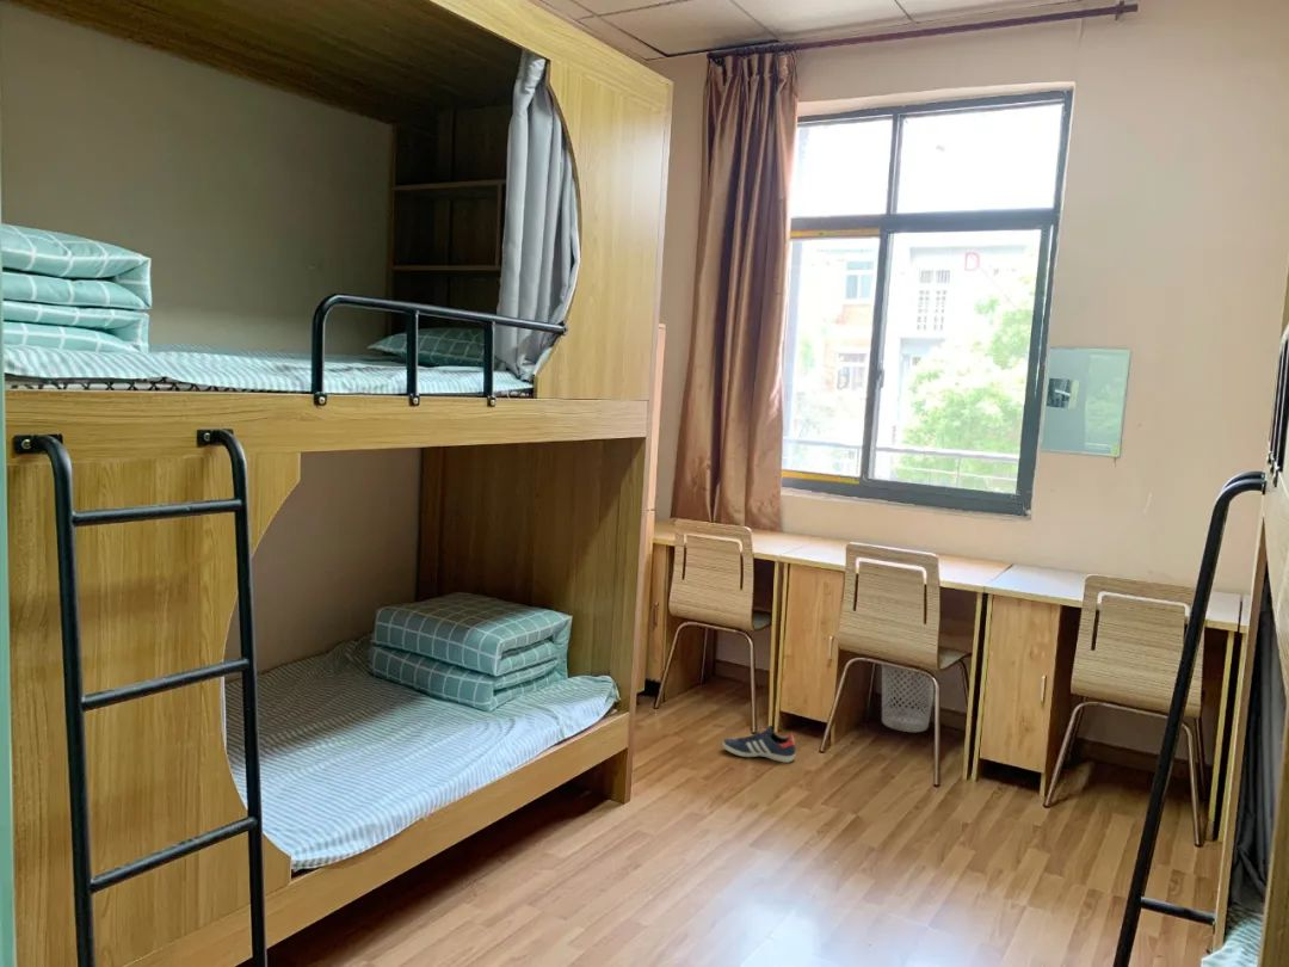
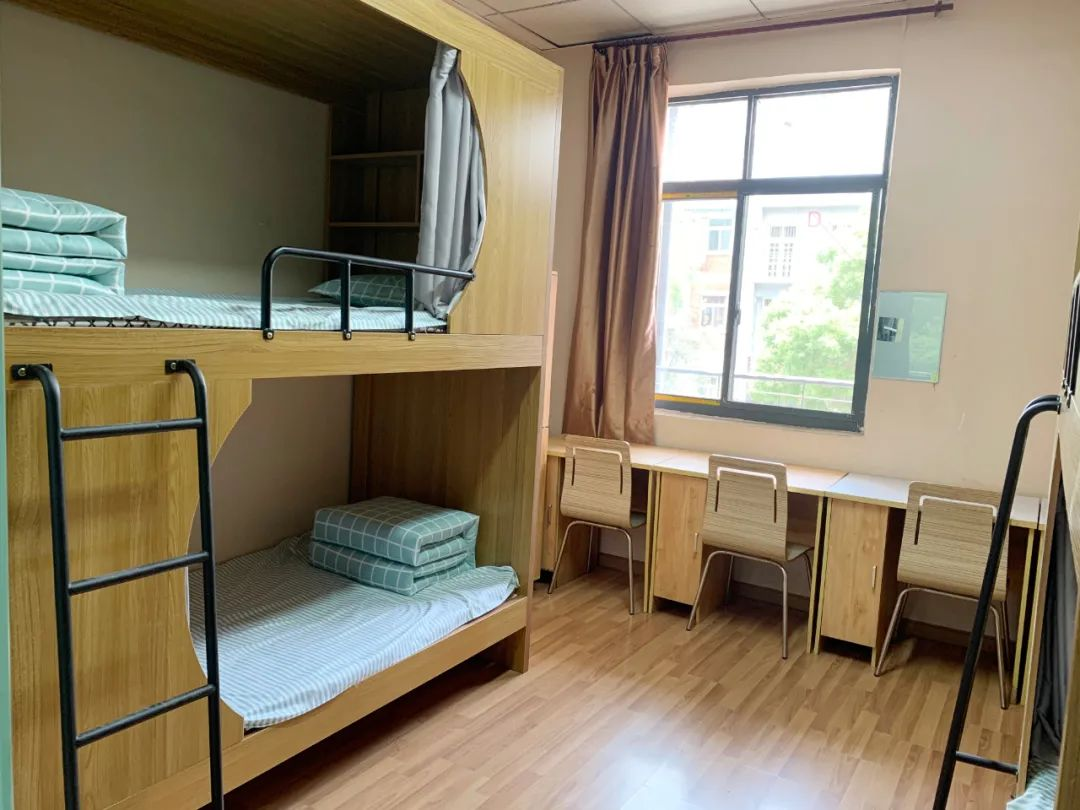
- wastebasket (907, 690)
- sneaker (759, 739)
